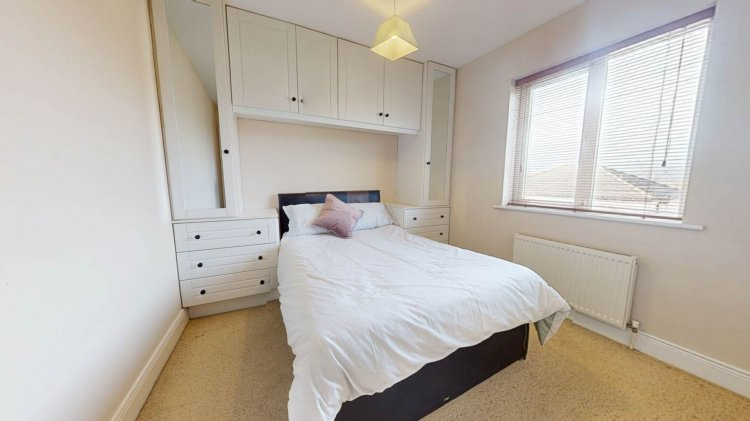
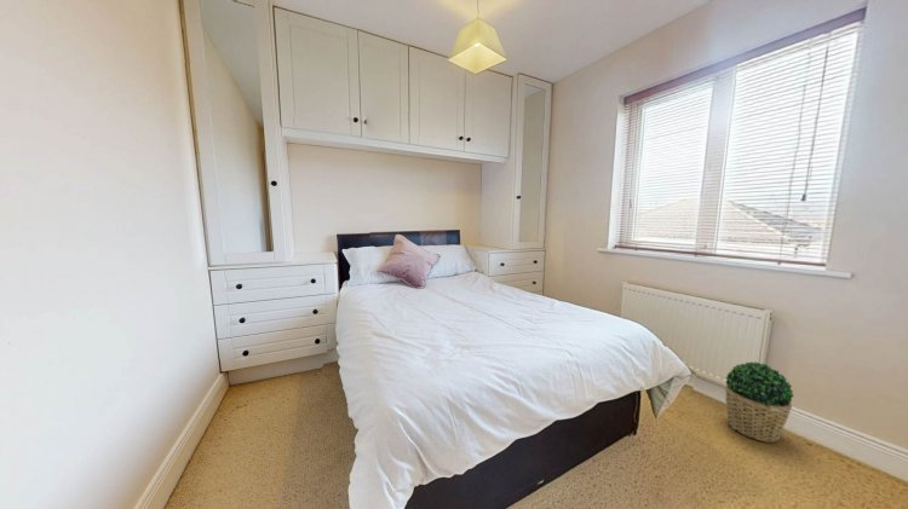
+ potted plant (755, 398)
